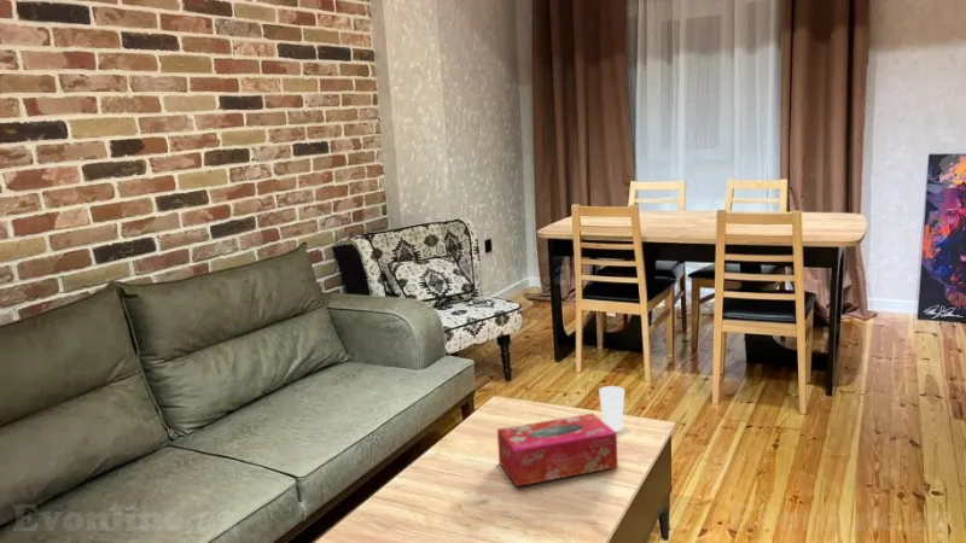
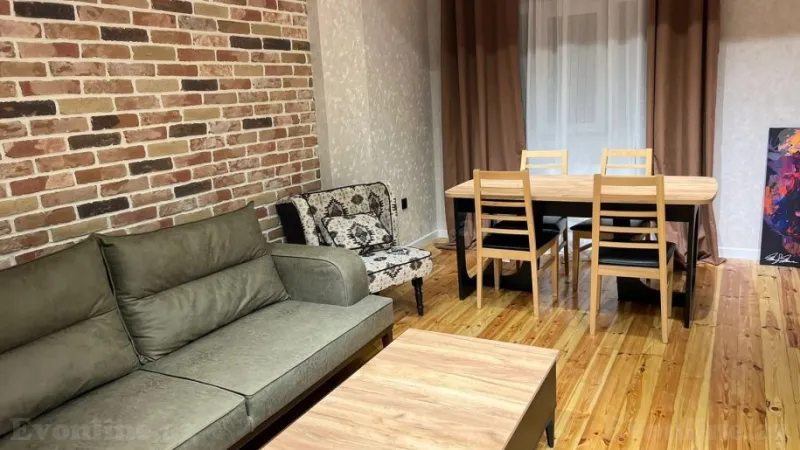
- cup (612, 408)
- tissue box (555, 448)
